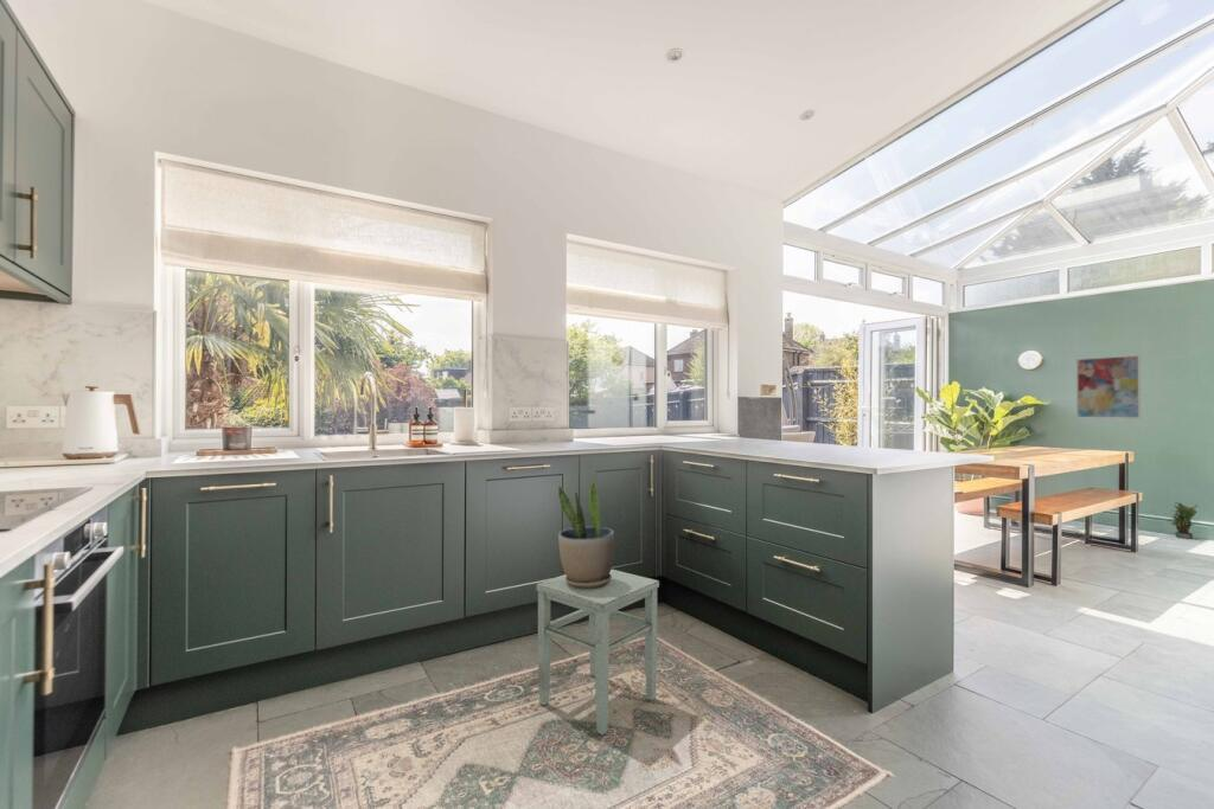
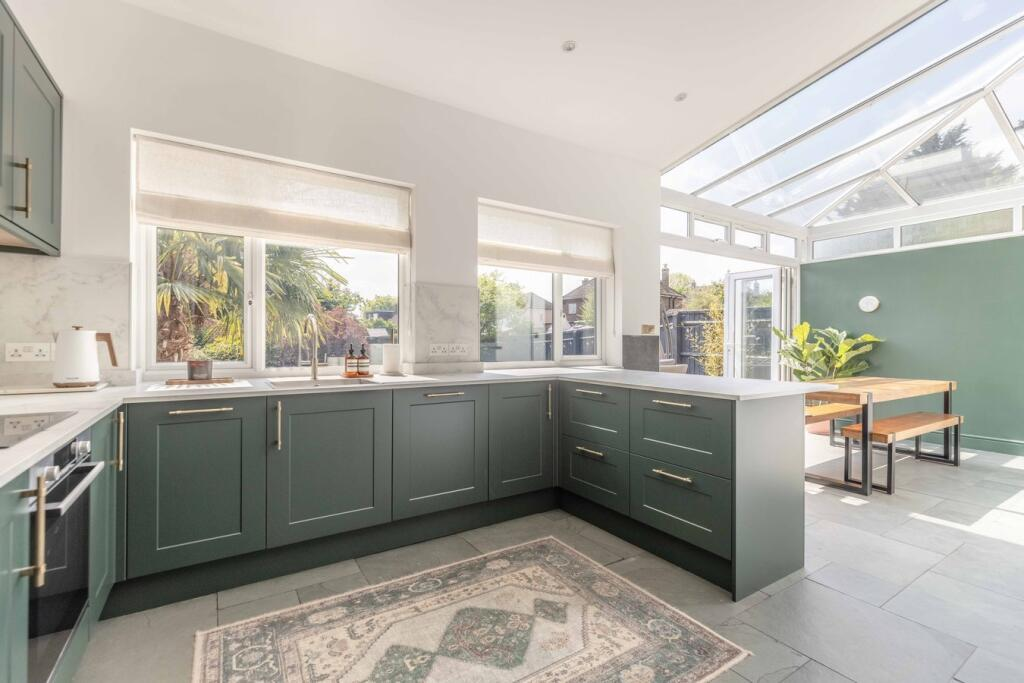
- stool (598, 641)
- wall art (1107, 387)
- potted plant (1181, 519)
- potted plant (586, 529)
